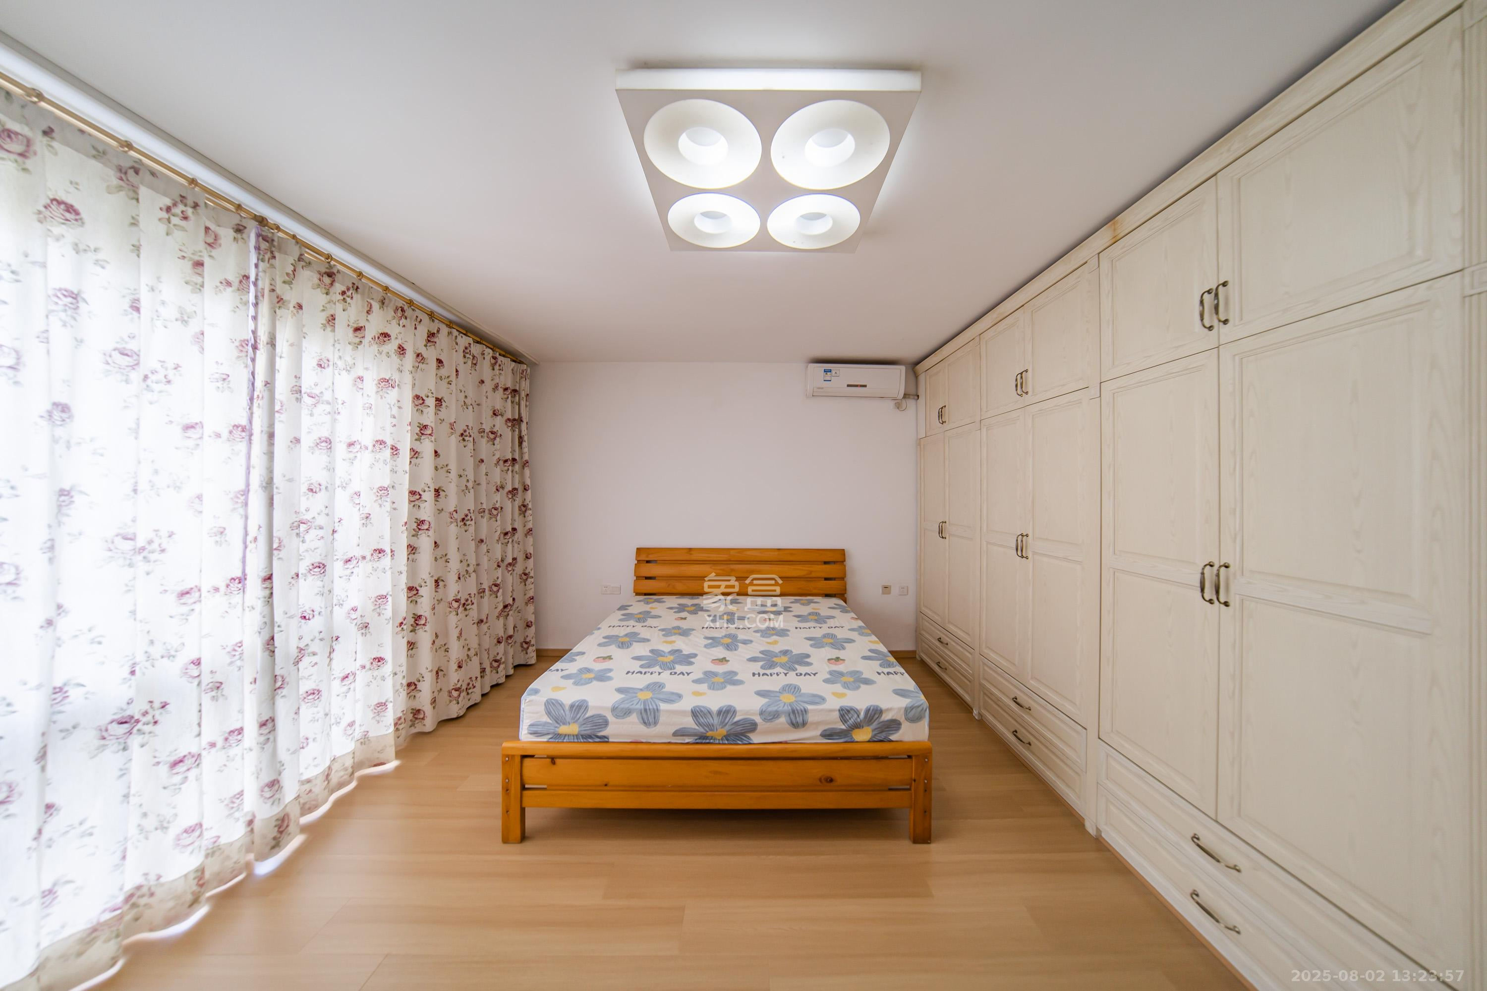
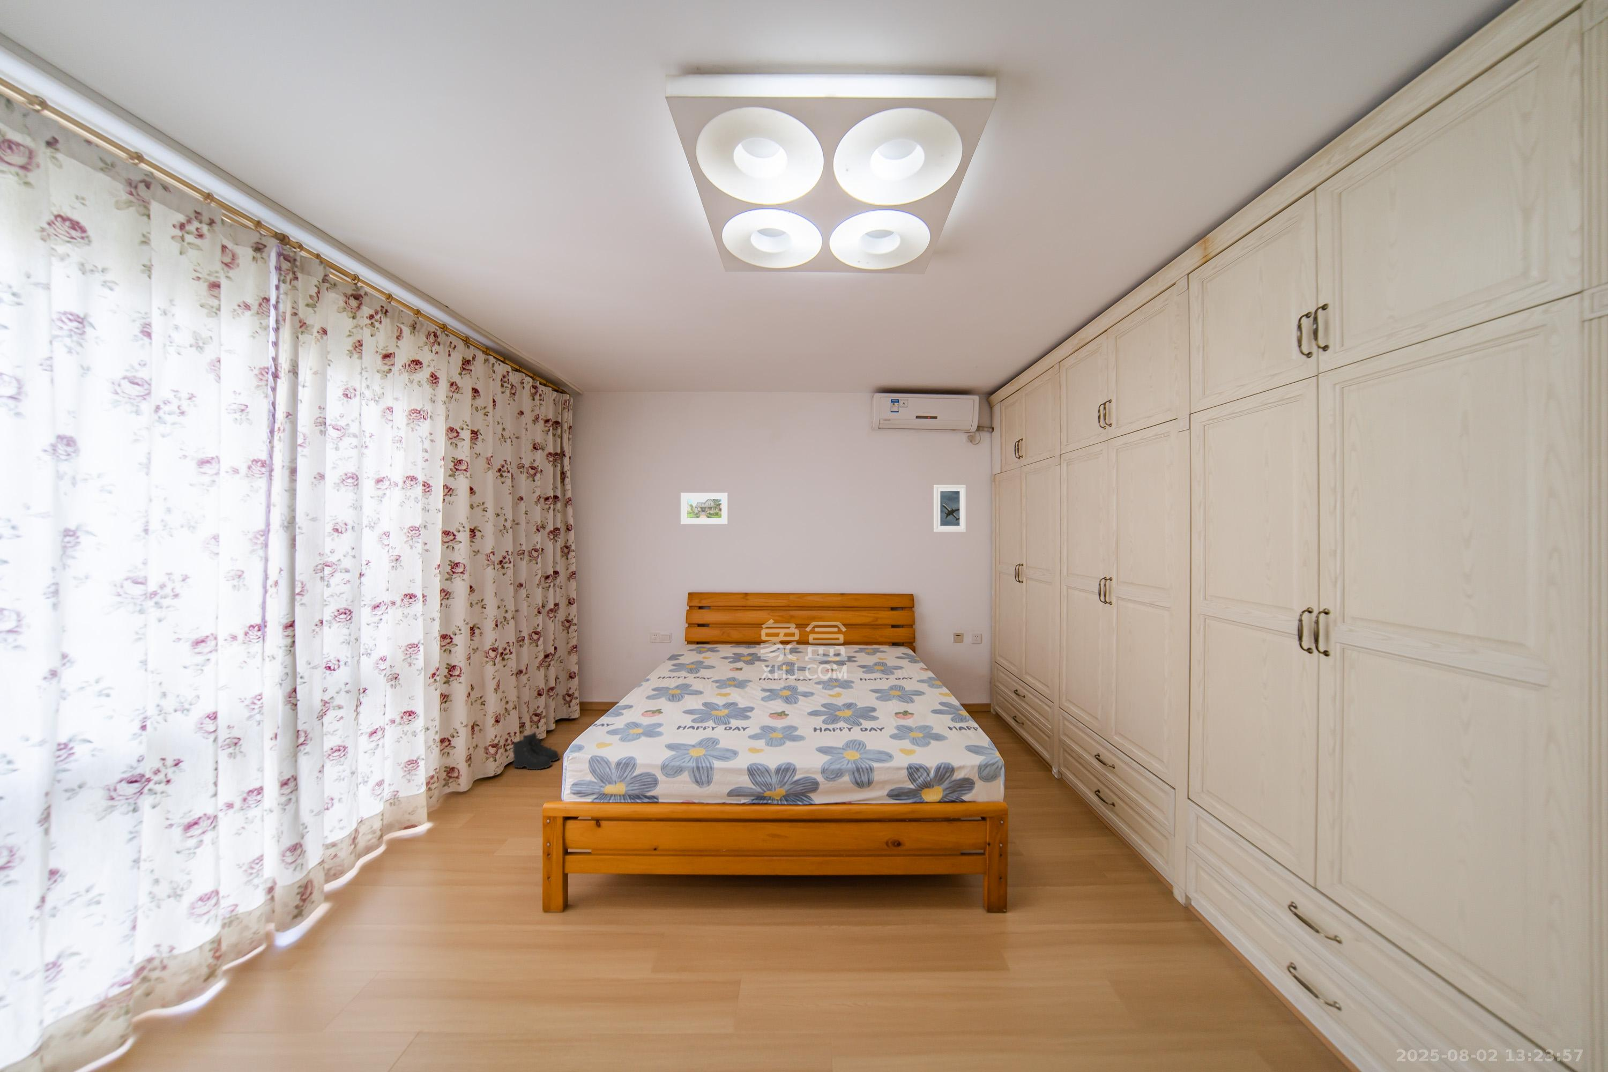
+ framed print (705, 508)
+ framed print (949, 508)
+ boots (536, 749)
